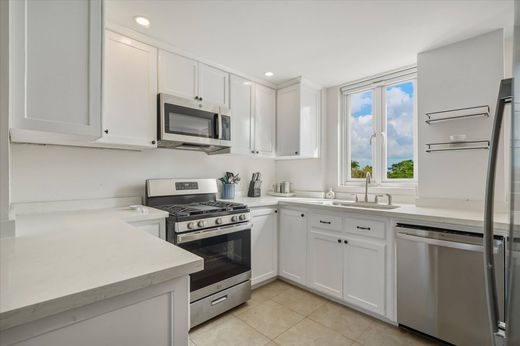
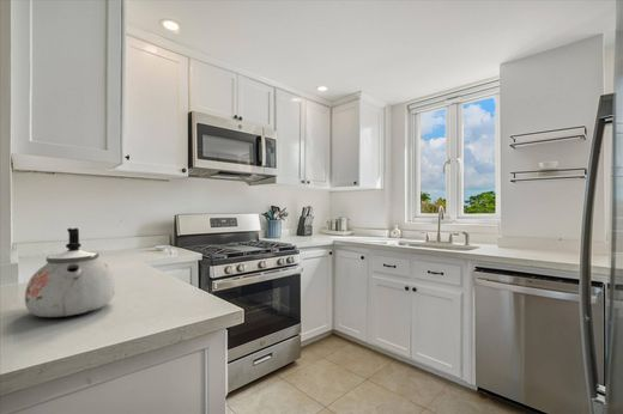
+ kettle (73, 268)
